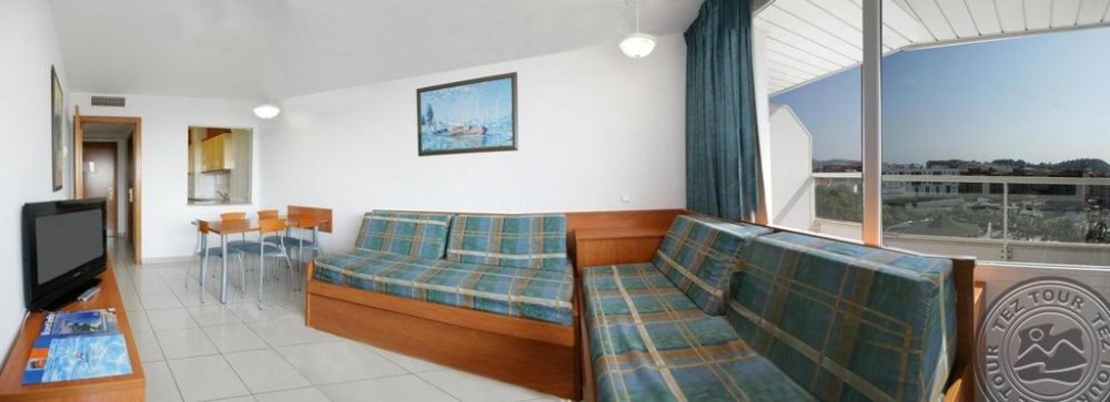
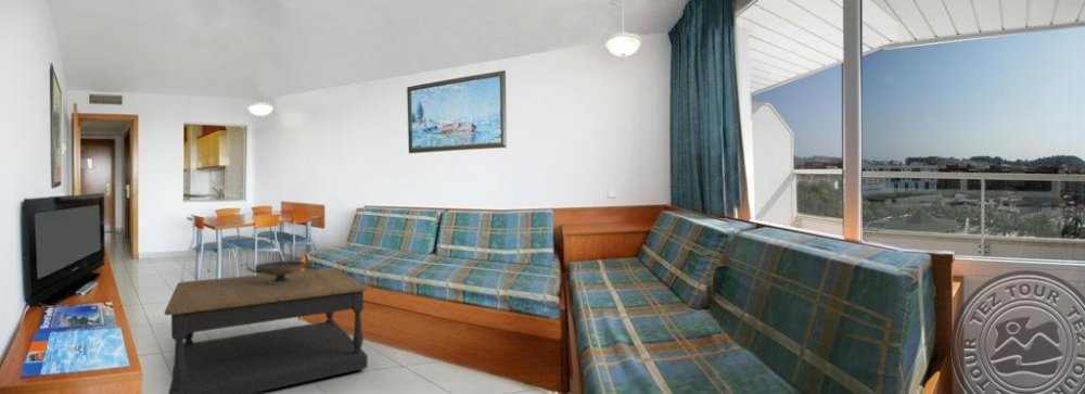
+ coffee table (270, 320)
+ decorative bowl (280, 271)
